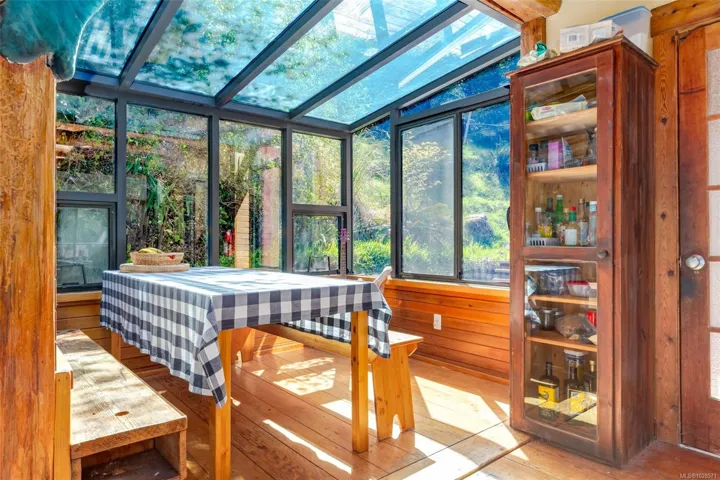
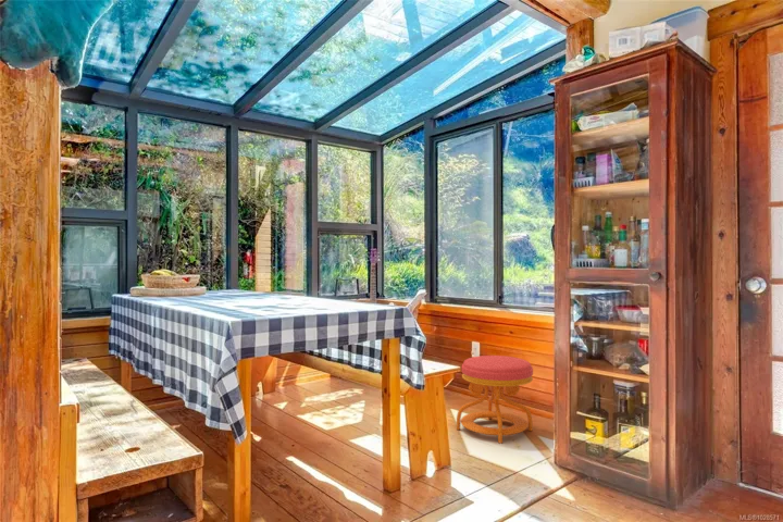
+ stool (494, 395)
